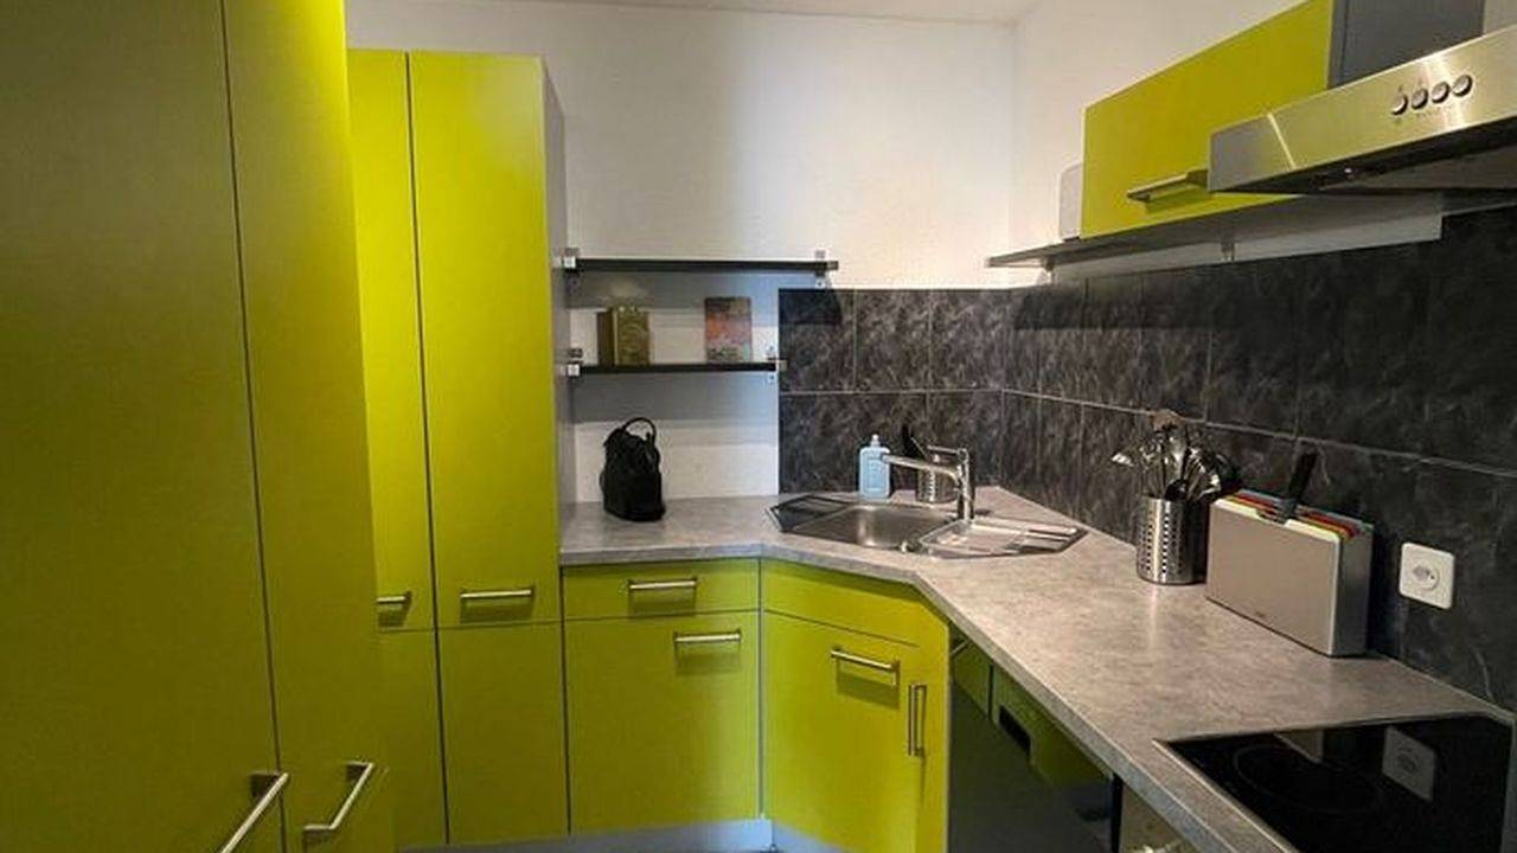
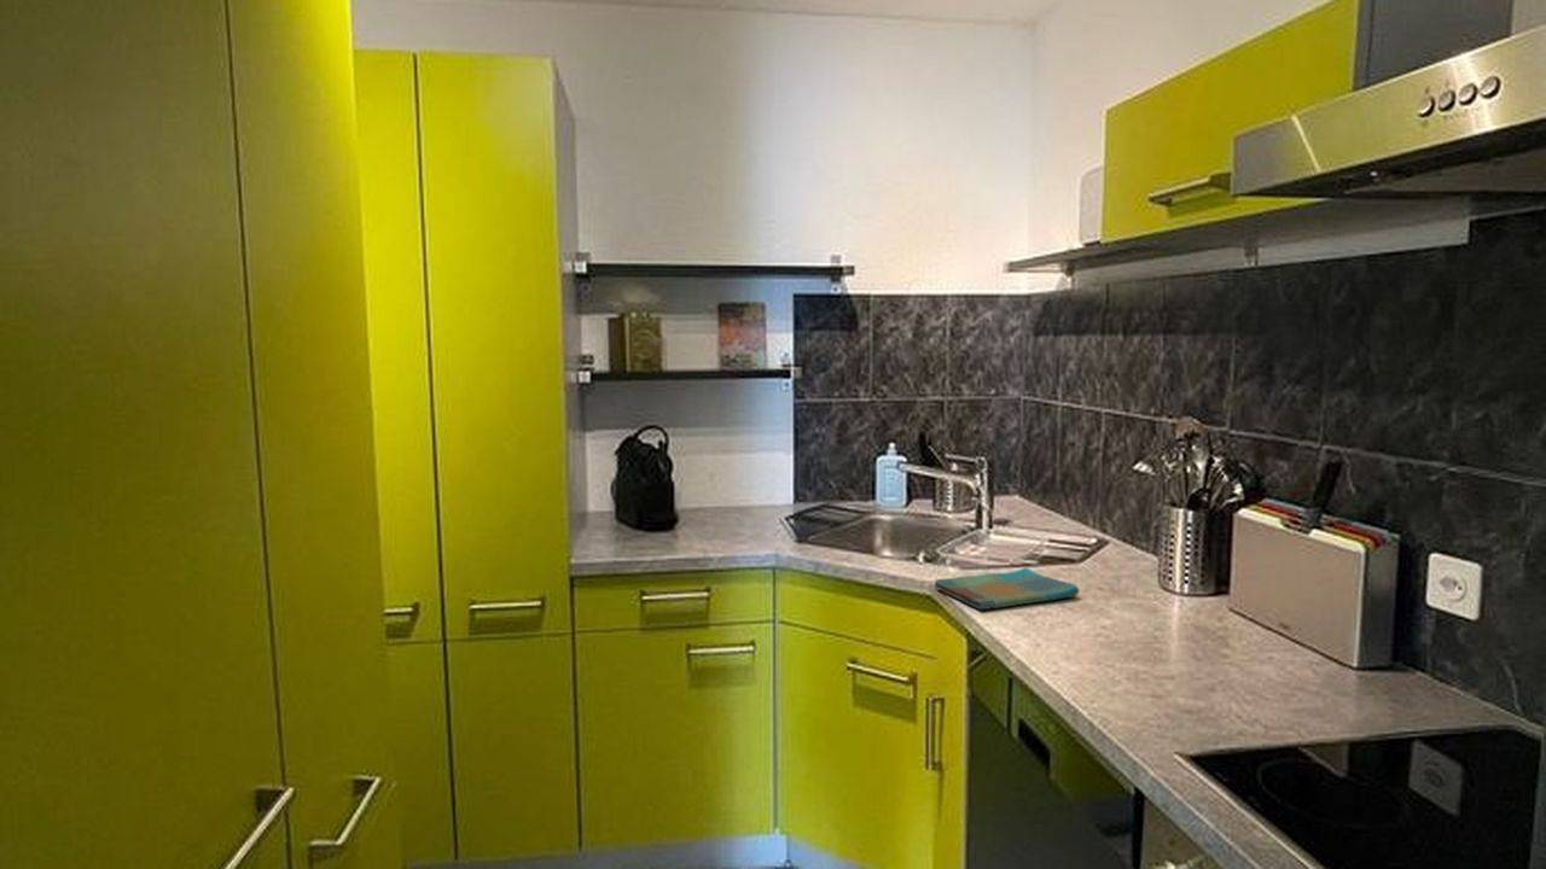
+ dish towel (1005, 587)
